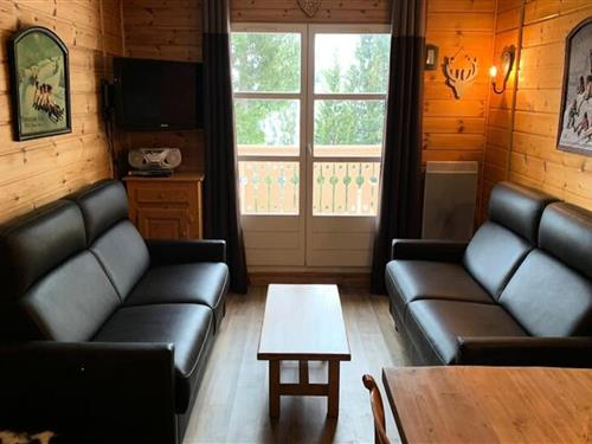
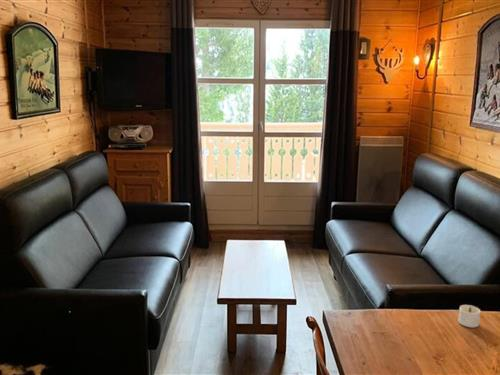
+ candle (465, 315)
